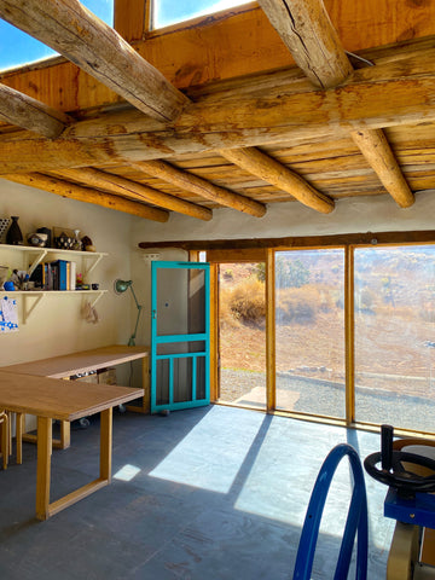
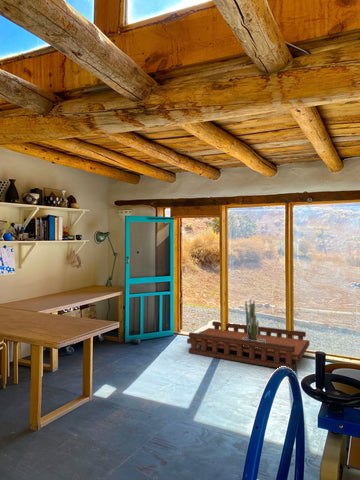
+ wooden bench (247, 342)
+ cactus (252, 322)
